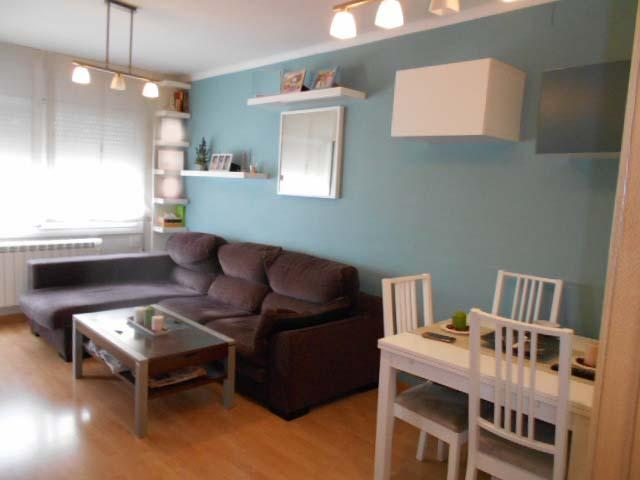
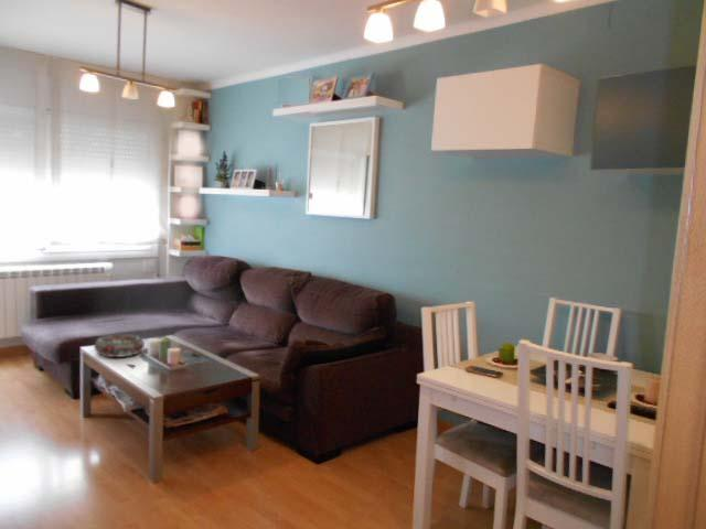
+ decorative bowl (119, 345)
